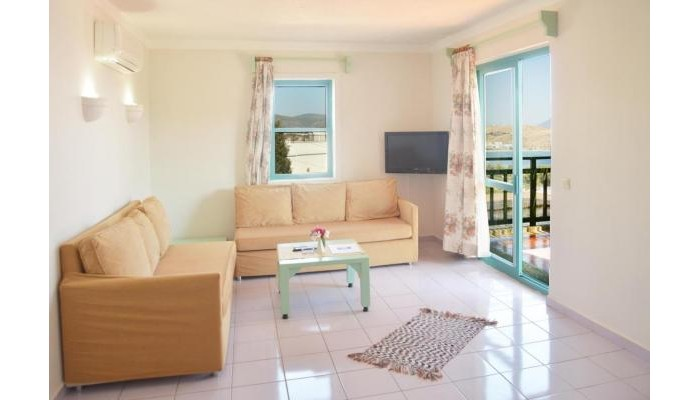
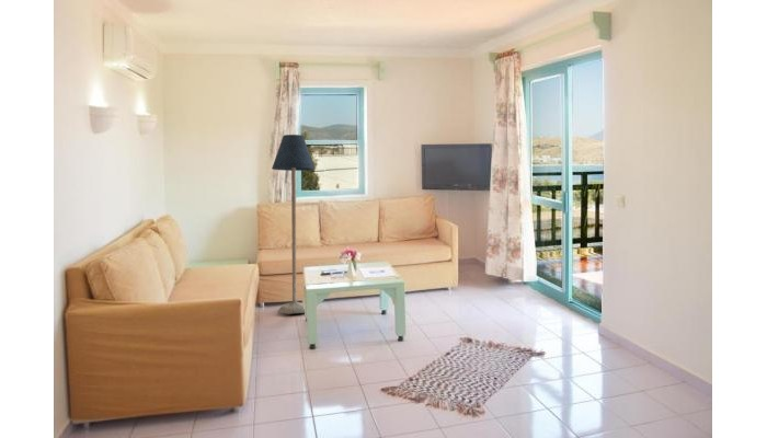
+ floor lamp (294, 222)
